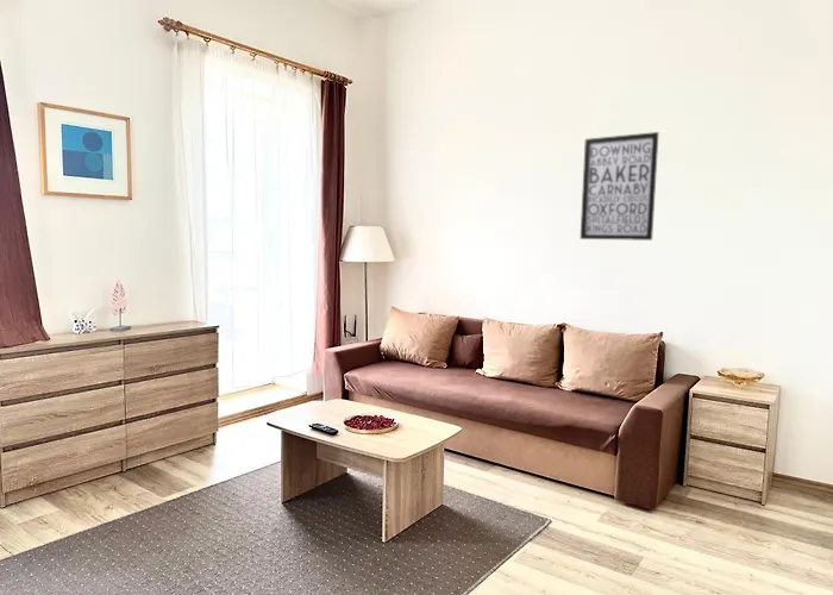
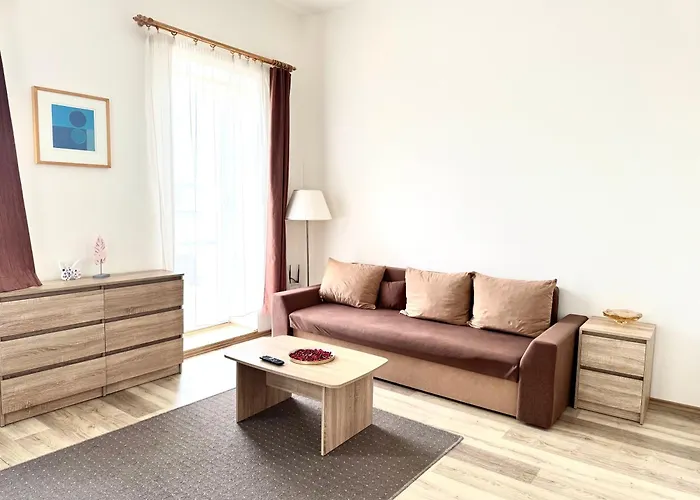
- wall art (618, 188)
